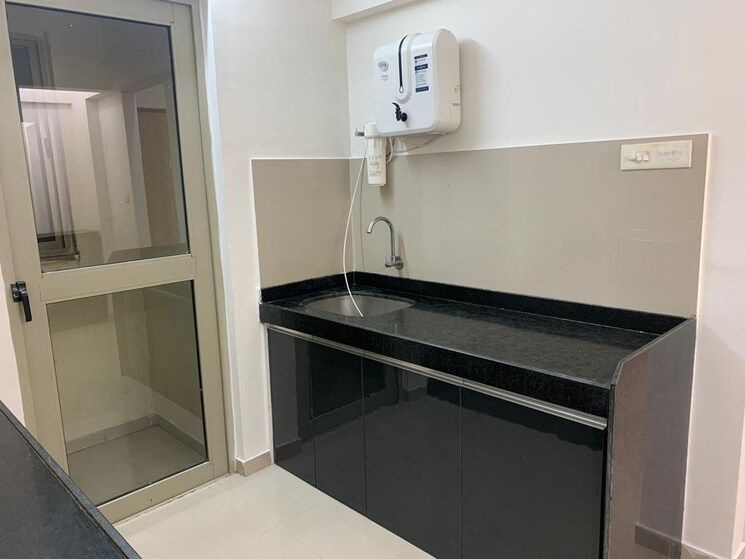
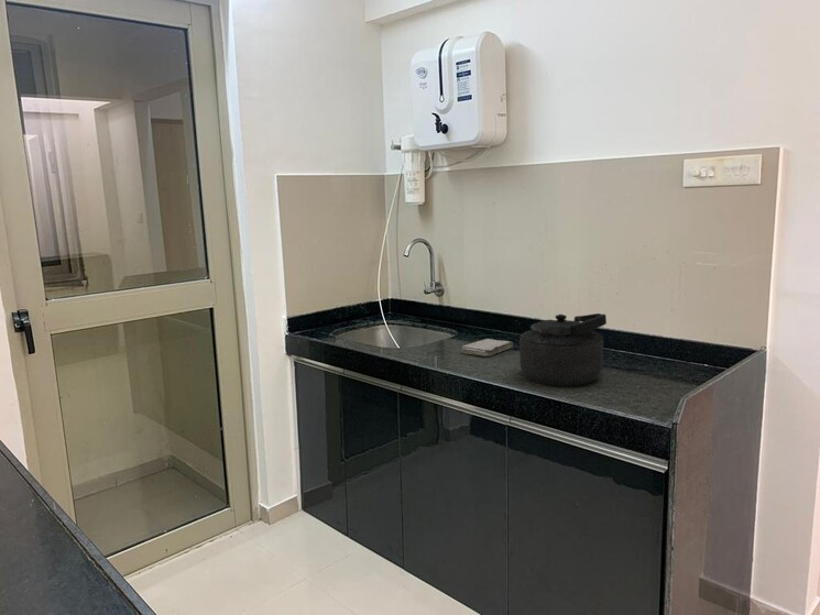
+ washcloth (486, 347)
+ kettle (562, 344)
